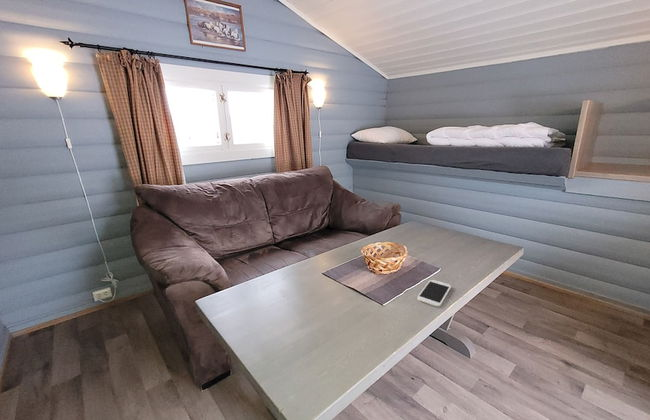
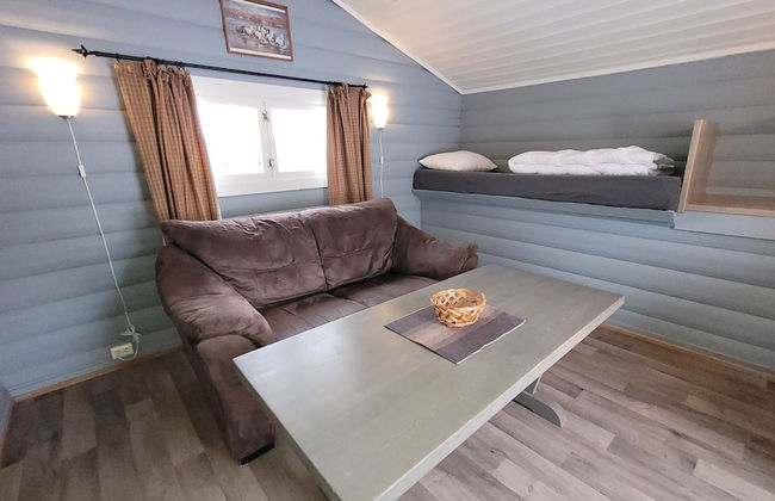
- smartphone (434, 292)
